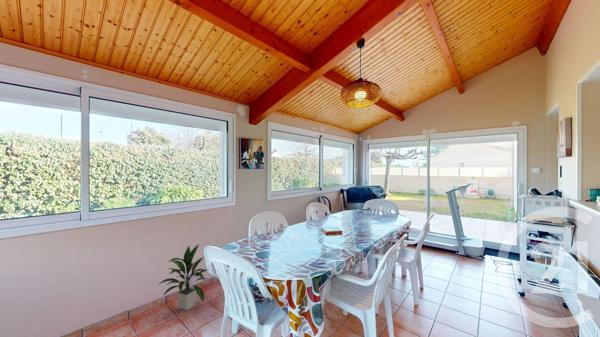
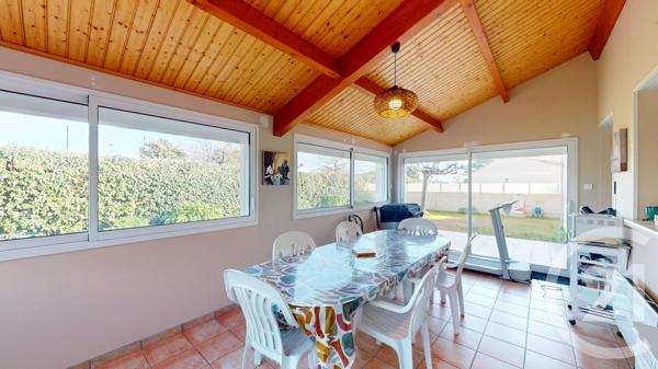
- indoor plant (187, 277)
